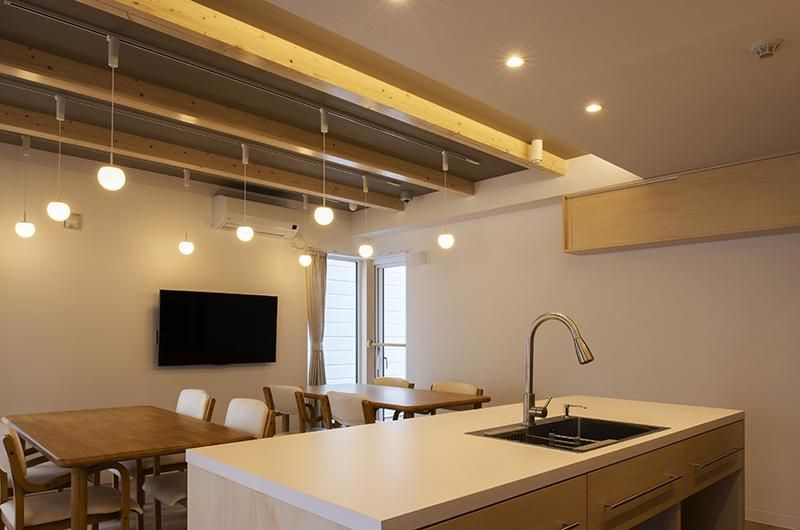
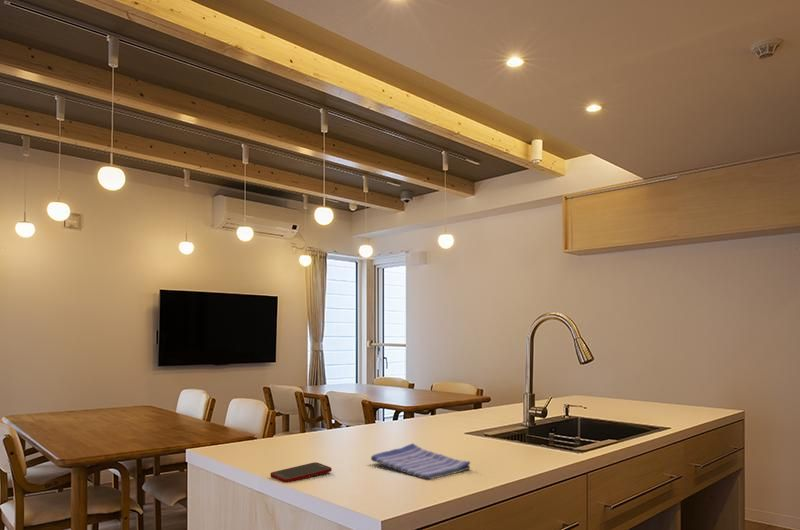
+ cell phone (301, 472)
+ dish towel (419, 460)
